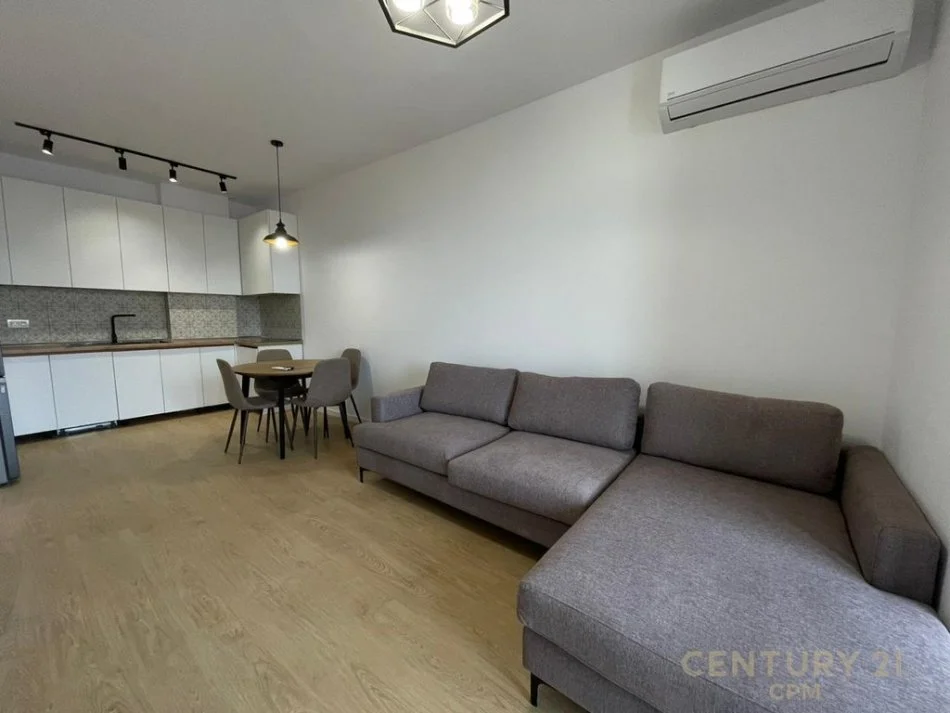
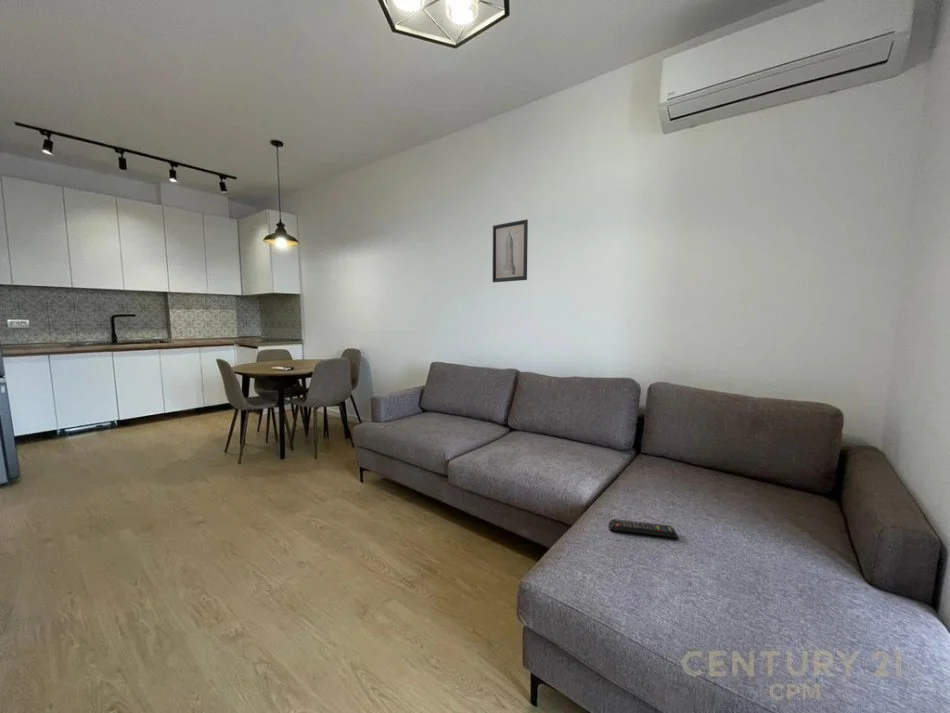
+ wall art (509, 252)
+ remote control (642, 528)
